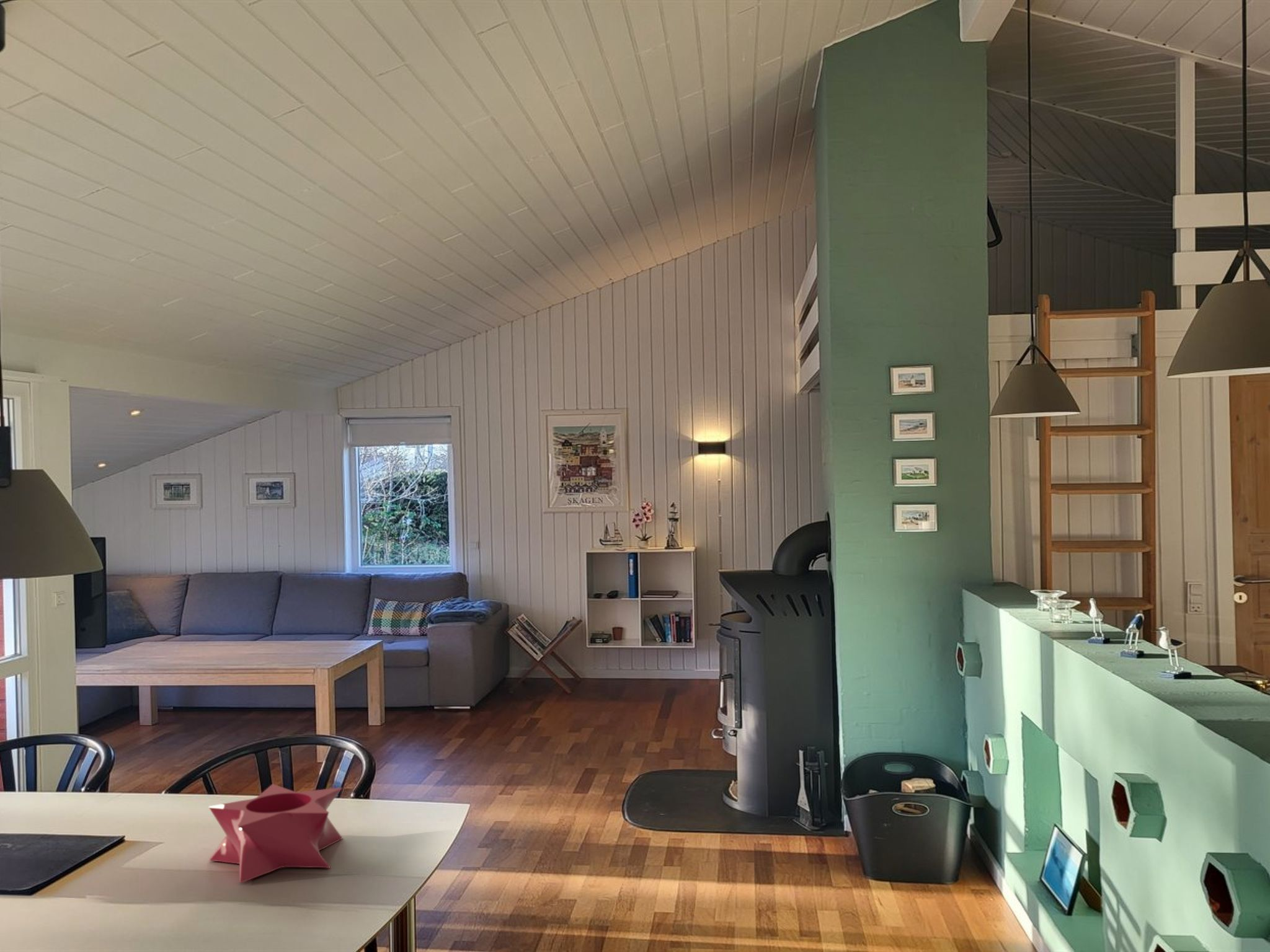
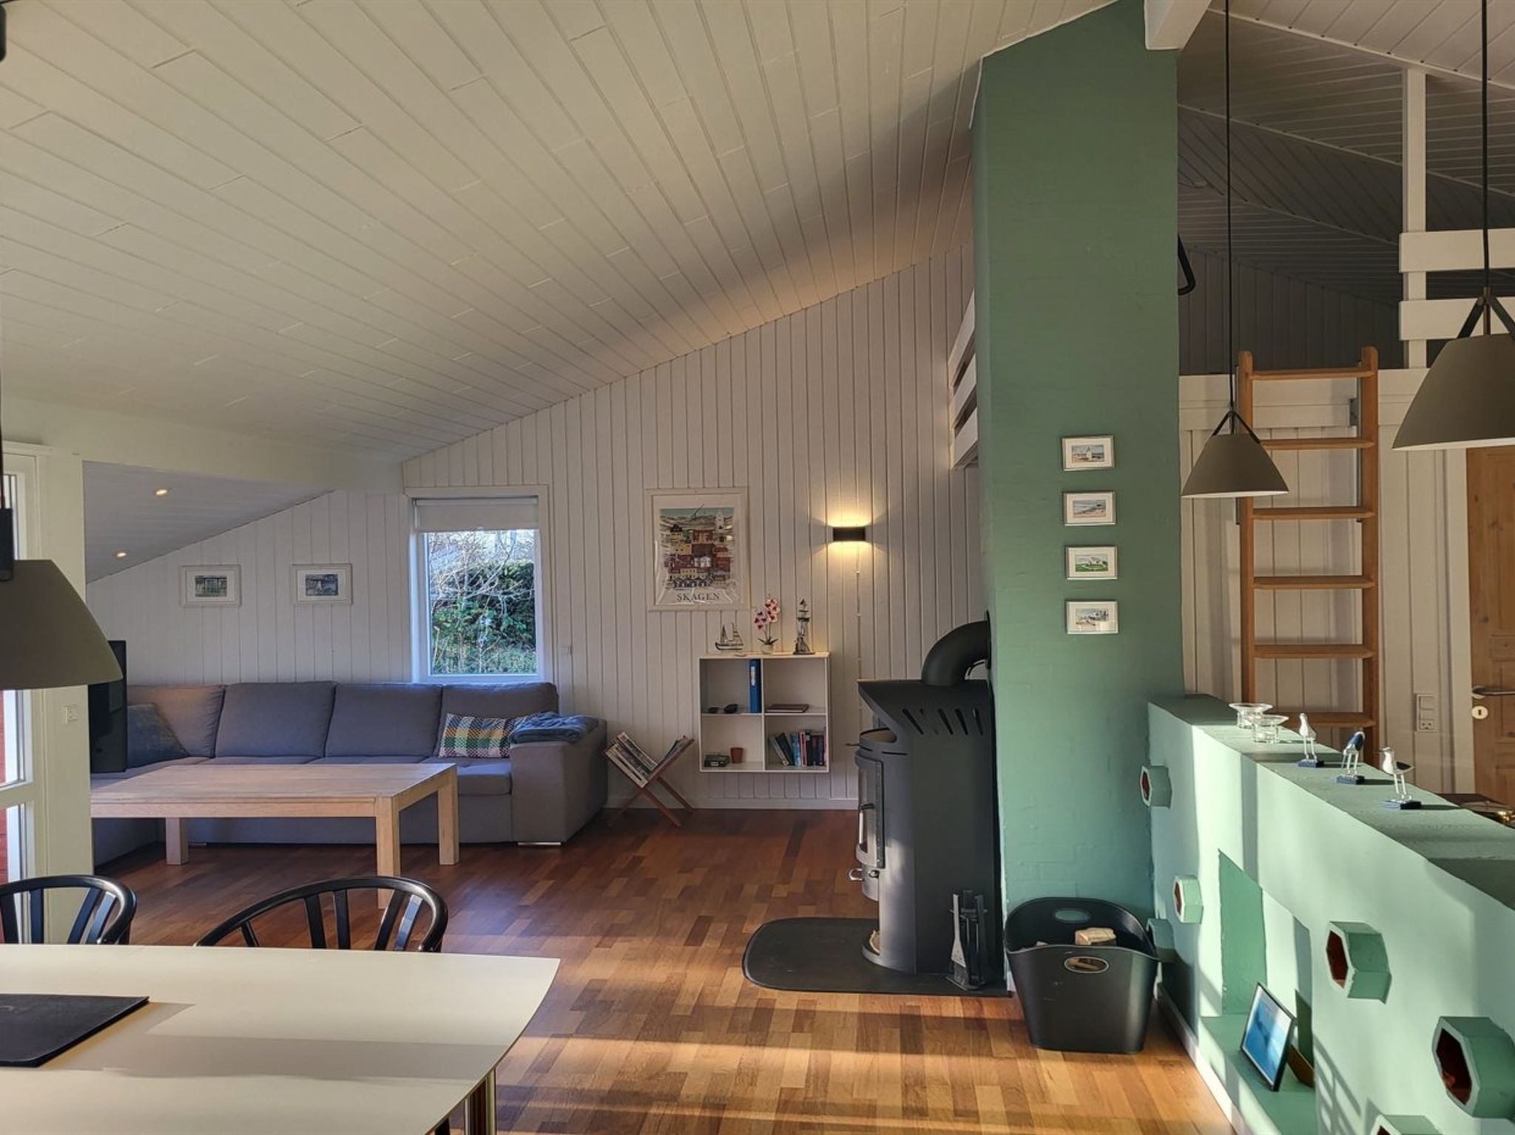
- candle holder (278, 827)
